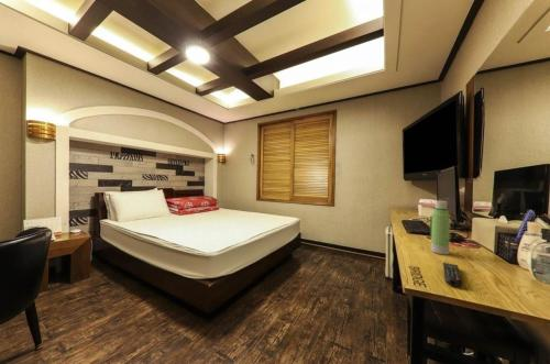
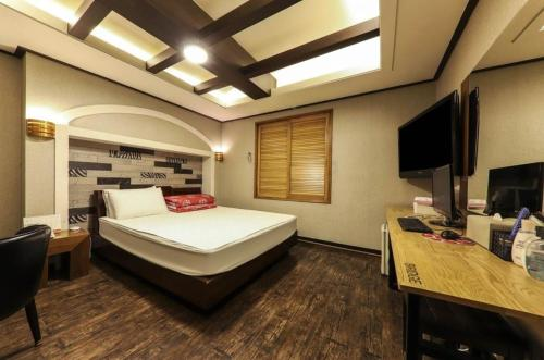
- water bottle (440, 227)
- remote control (451, 273)
